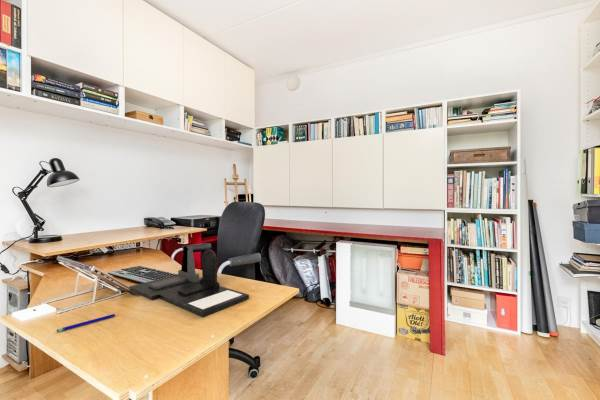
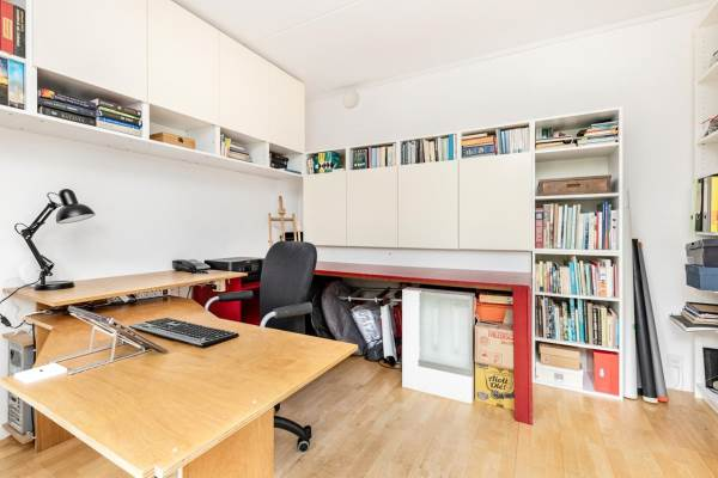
- desk organizer (189, 272)
- pen (87, 322)
